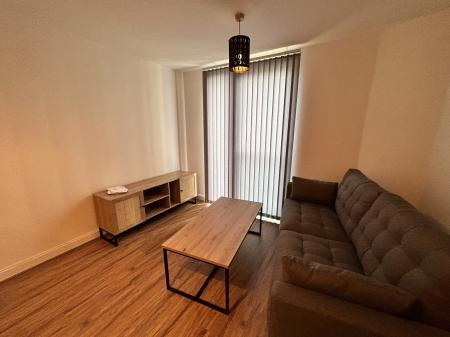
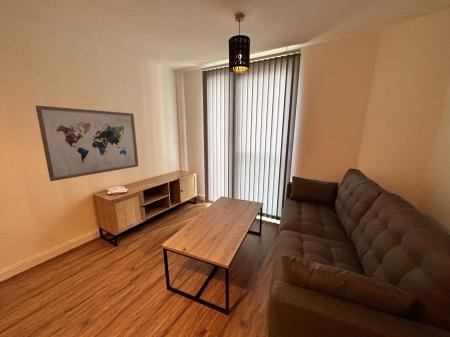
+ wall art (97, 142)
